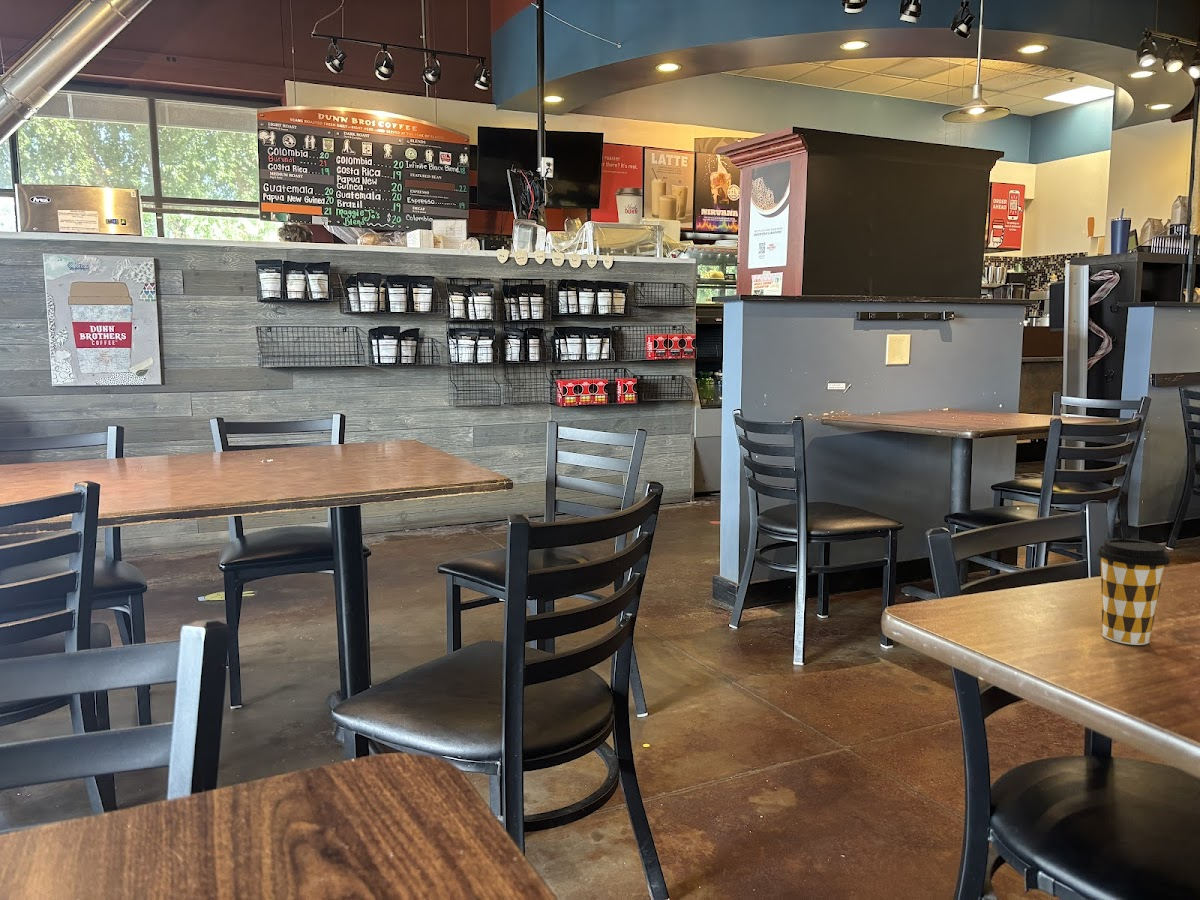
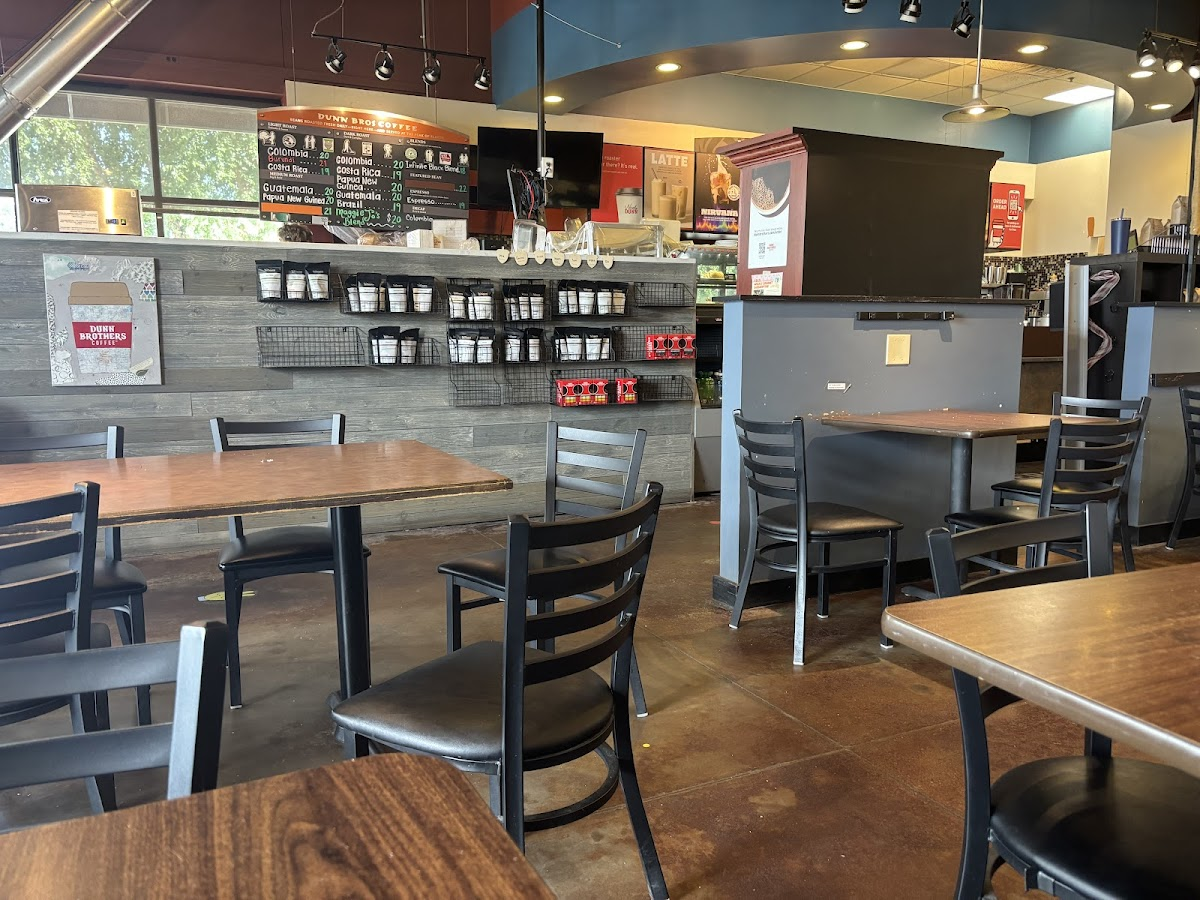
- coffee cup (1129, 591)
